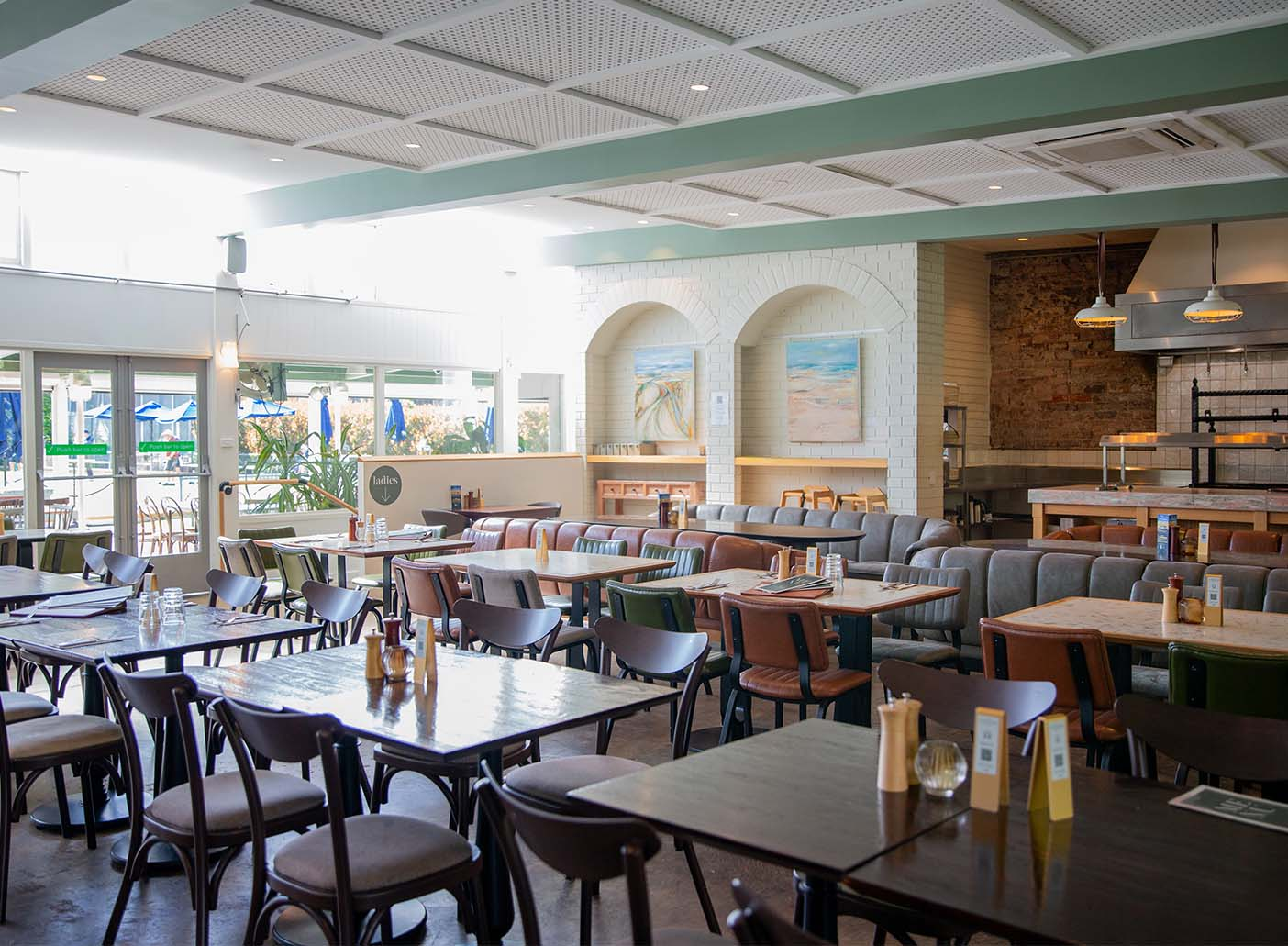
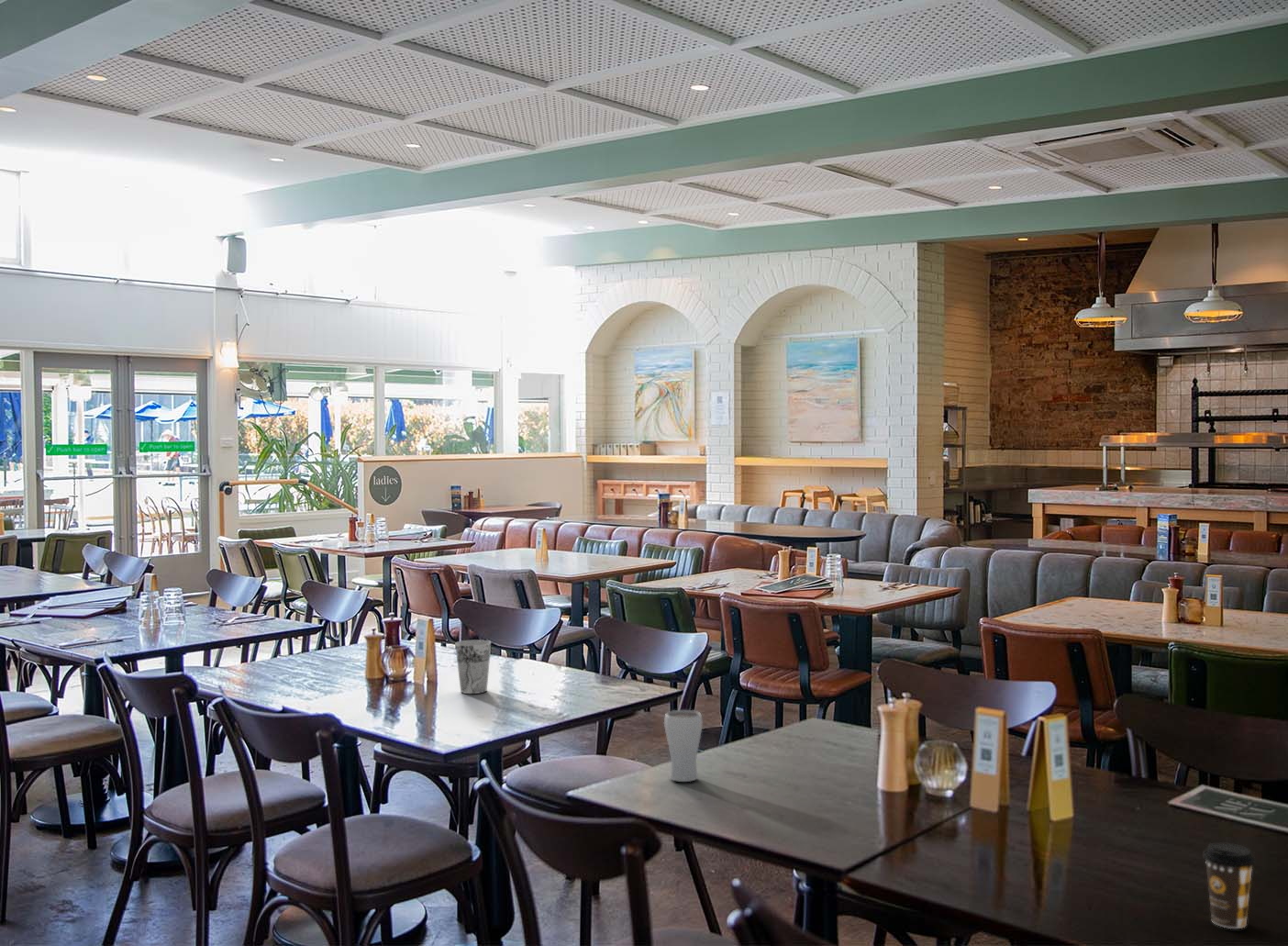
+ drinking glass (683, 746)
+ coffee cup (1228, 885)
+ cup (473, 666)
